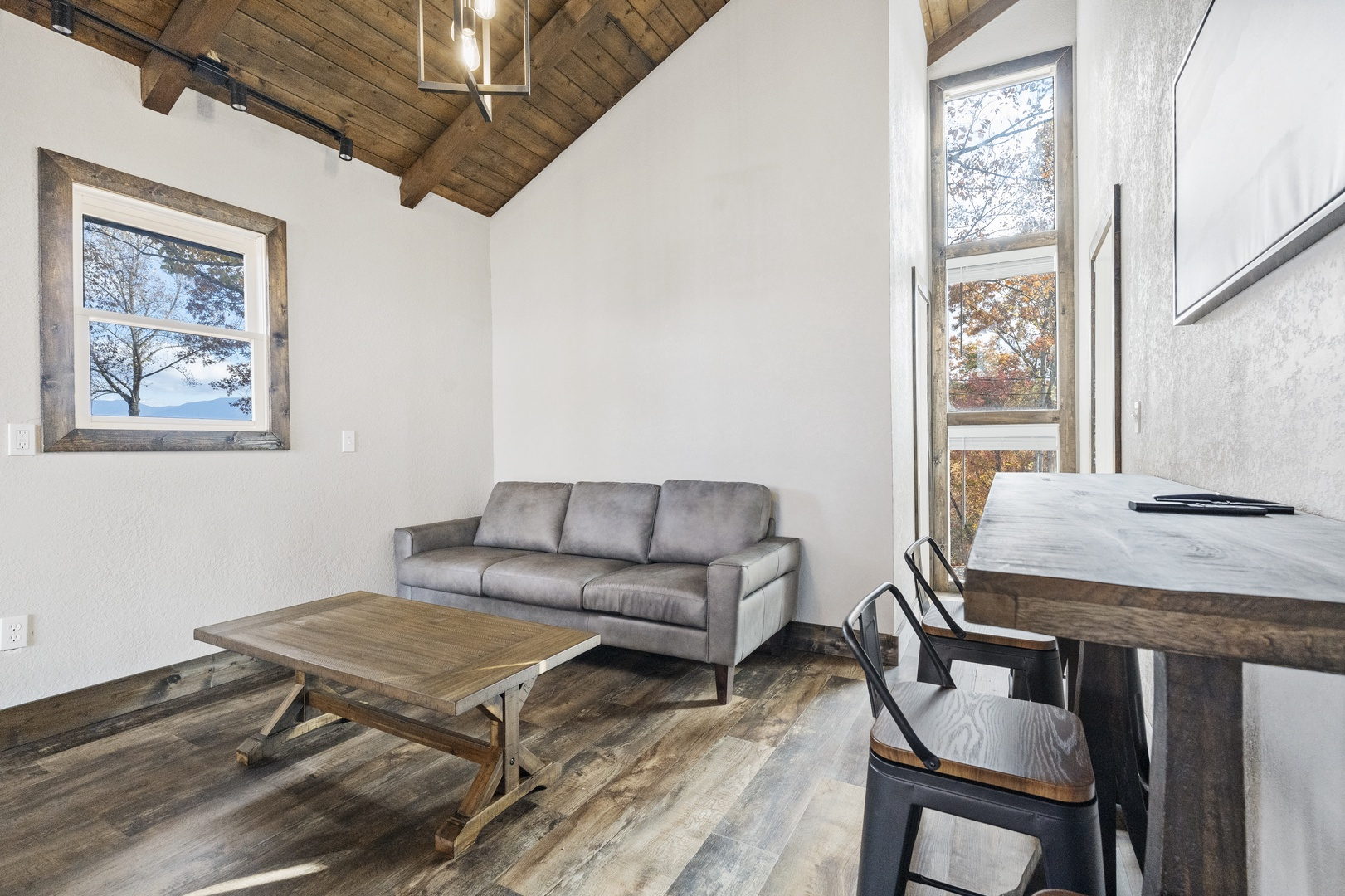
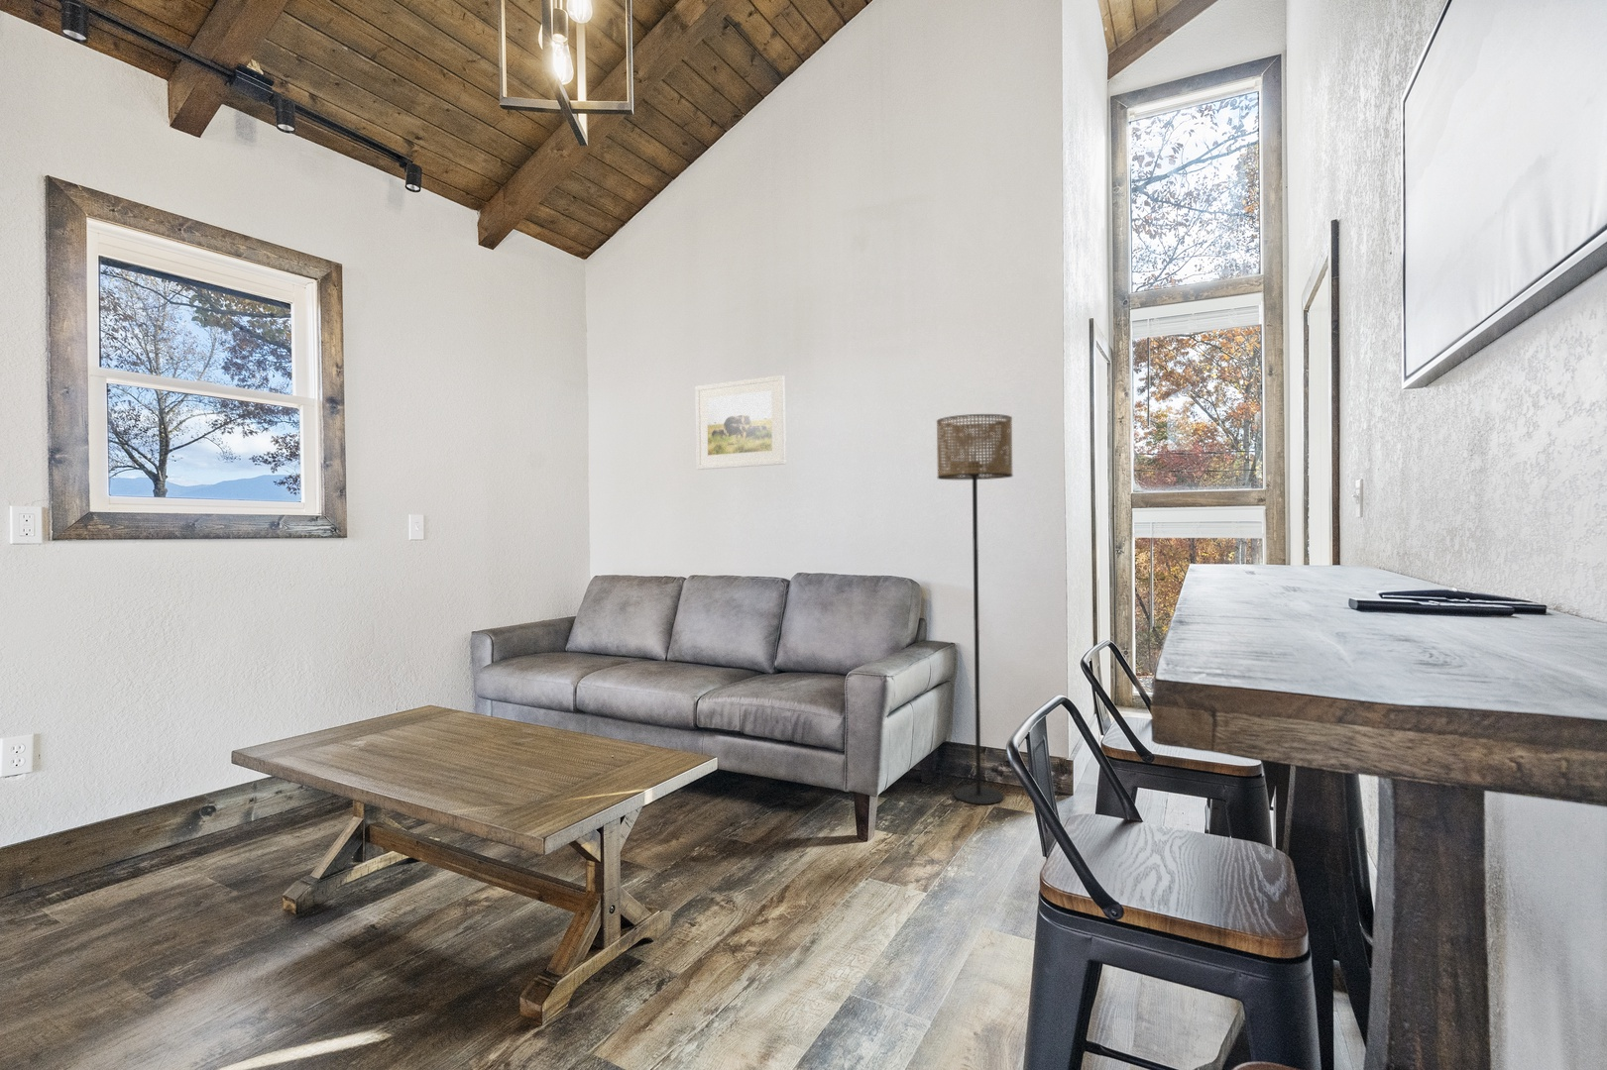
+ floor lamp (975, 608)
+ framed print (738, 424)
